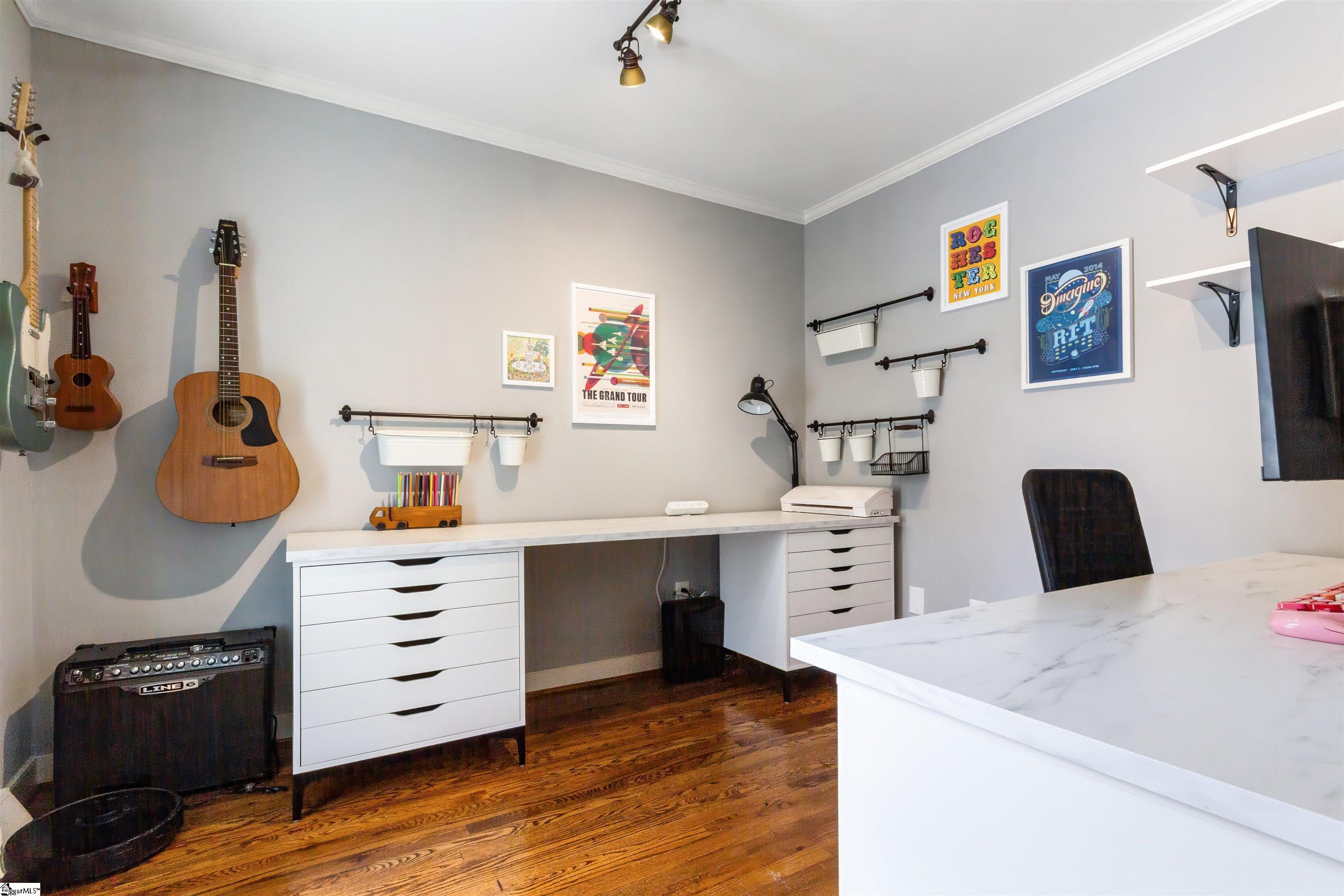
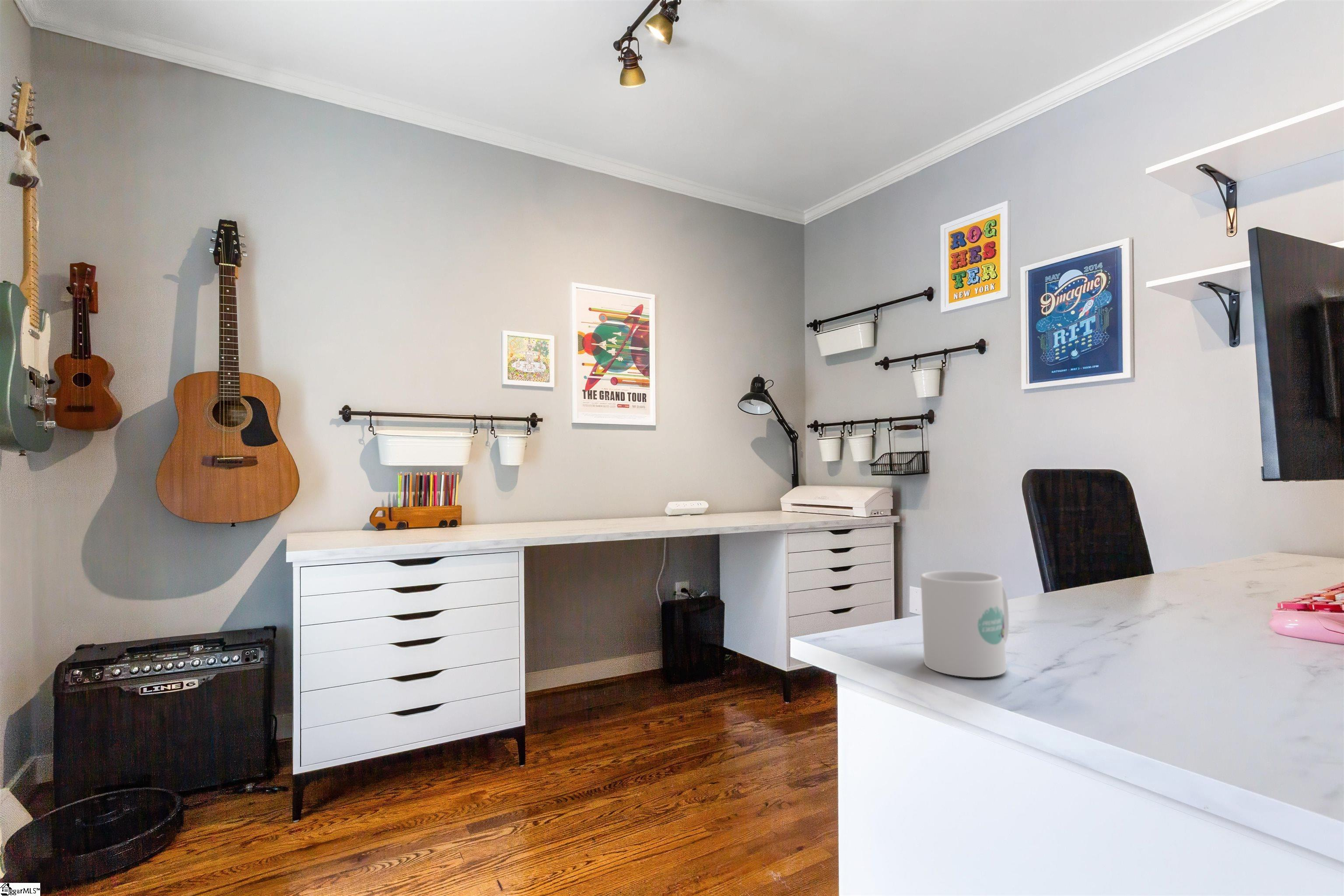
+ mug (972, 618)
